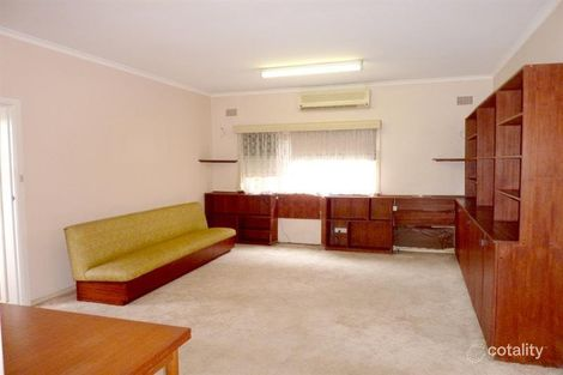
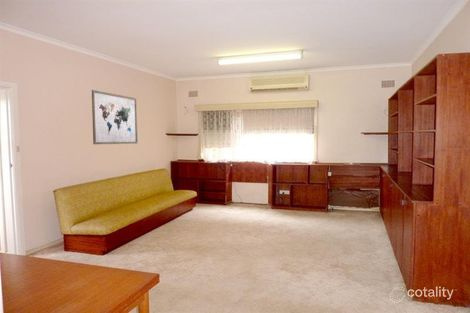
+ wall art (116, 119)
